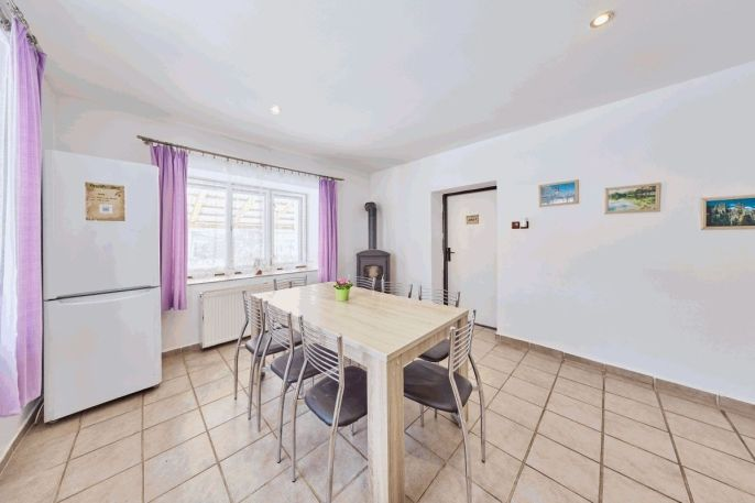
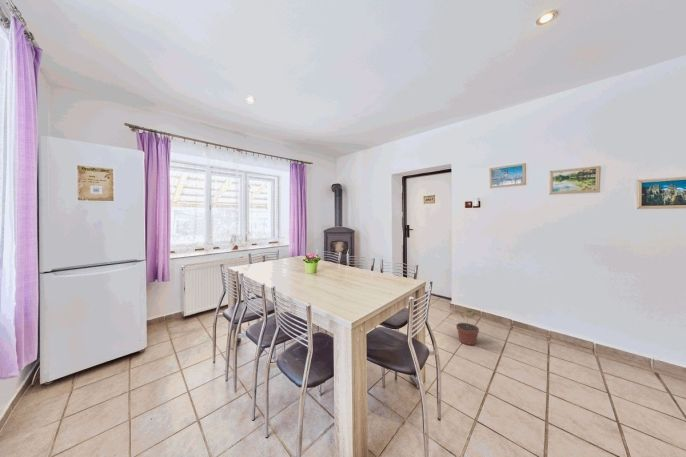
+ potted plant (467, 324)
